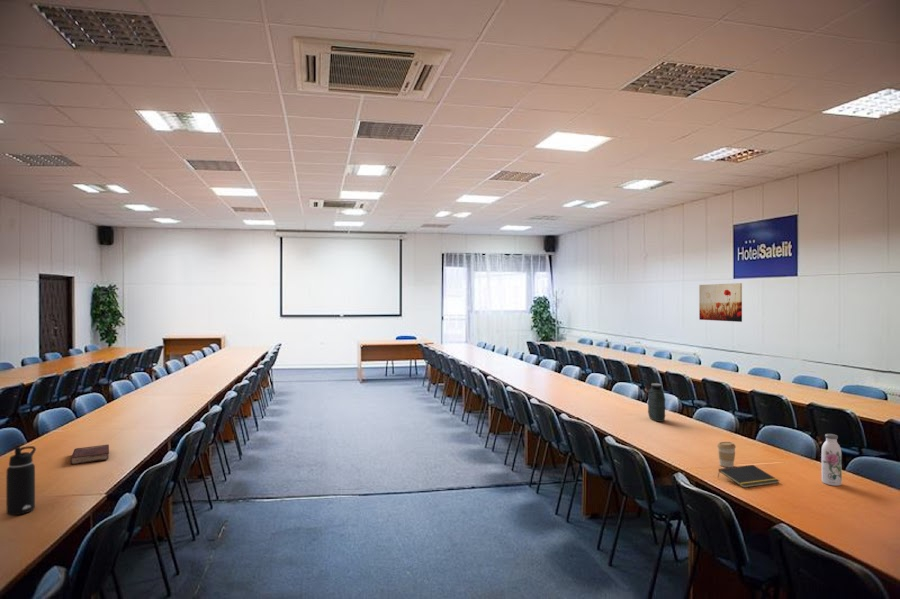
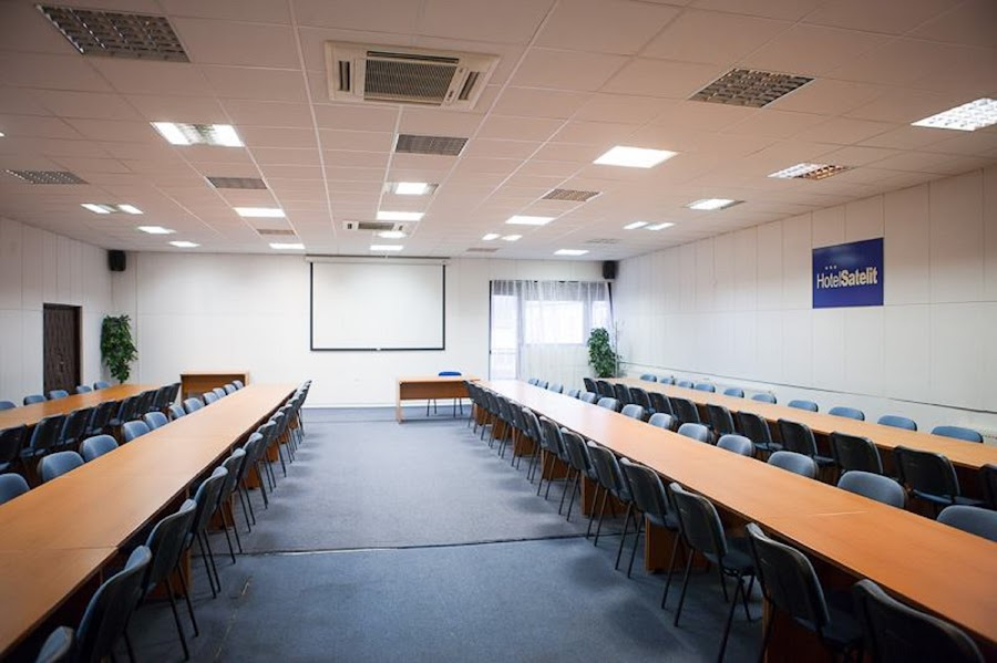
- coffee cup (726, 453)
- wall art (719, 302)
- water bottle (831, 458)
- water bottle (22, 477)
- hardback book (90, 454)
- water jug (656, 401)
- notepad (748, 475)
